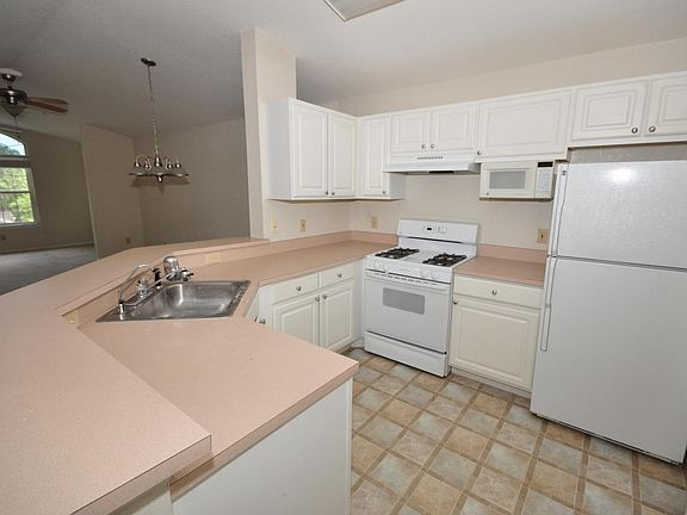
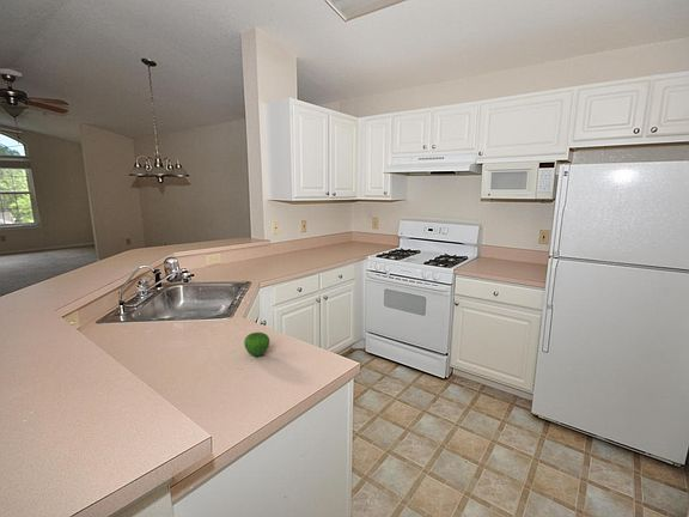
+ apple (257, 343)
